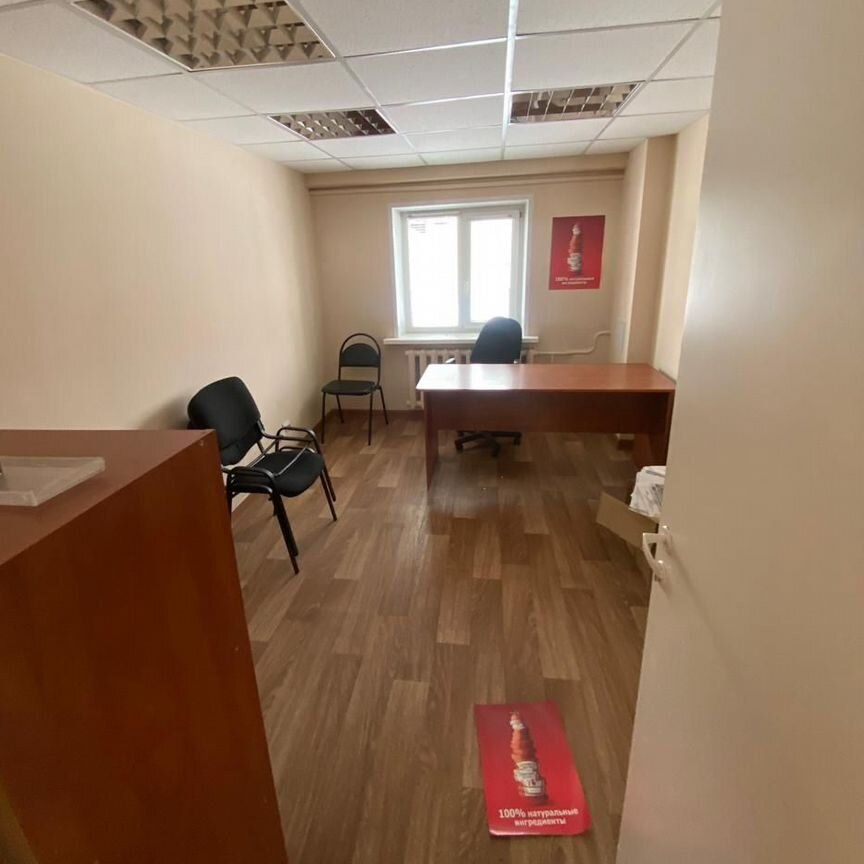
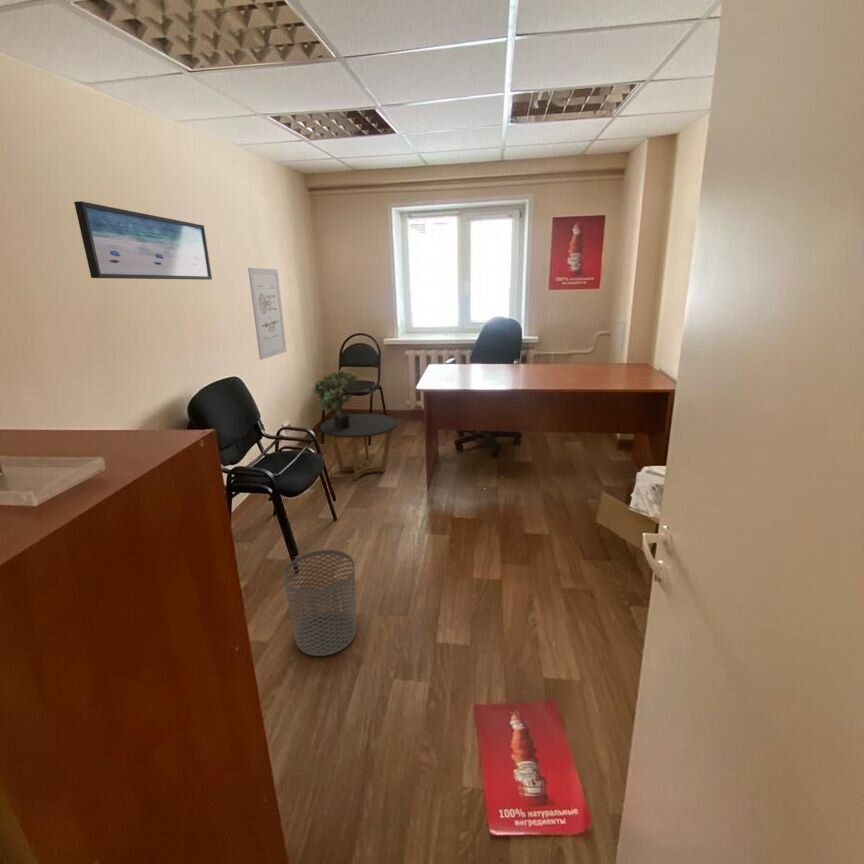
+ waste bin (323, 602)
+ wall art (156, 247)
+ wall art (269, 313)
+ potted plant (341, 397)
+ side table (356, 447)
